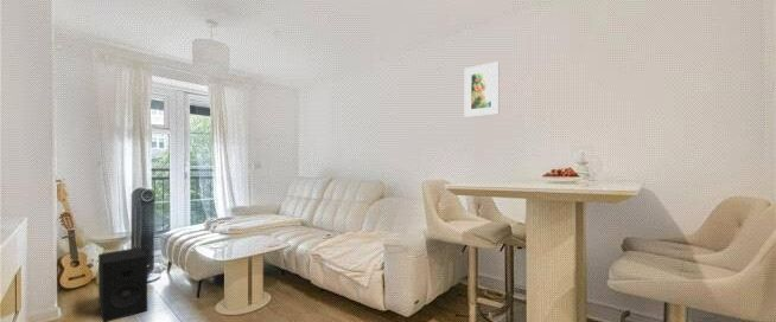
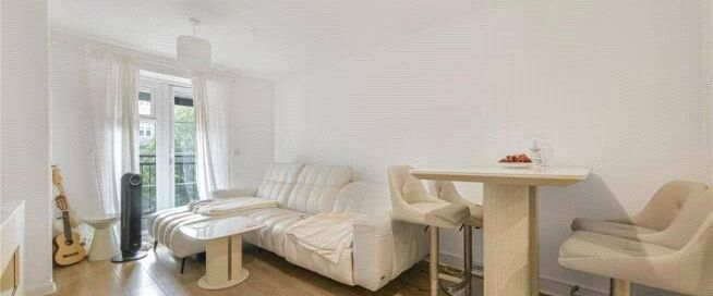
- speaker (122, 281)
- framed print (481, 90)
